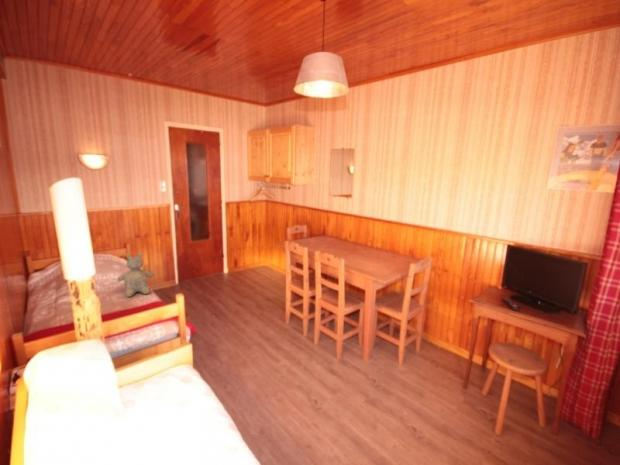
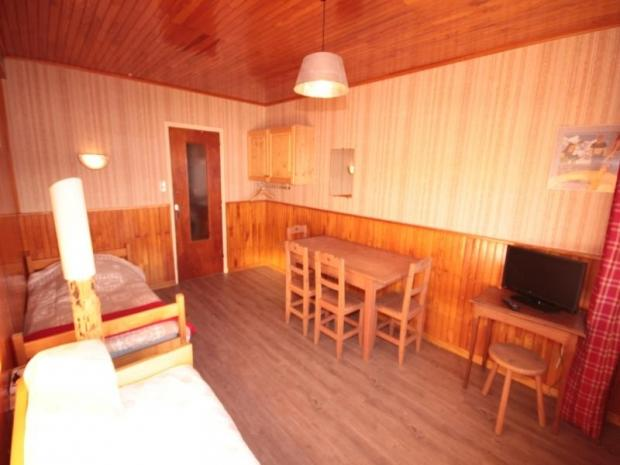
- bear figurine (136, 273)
